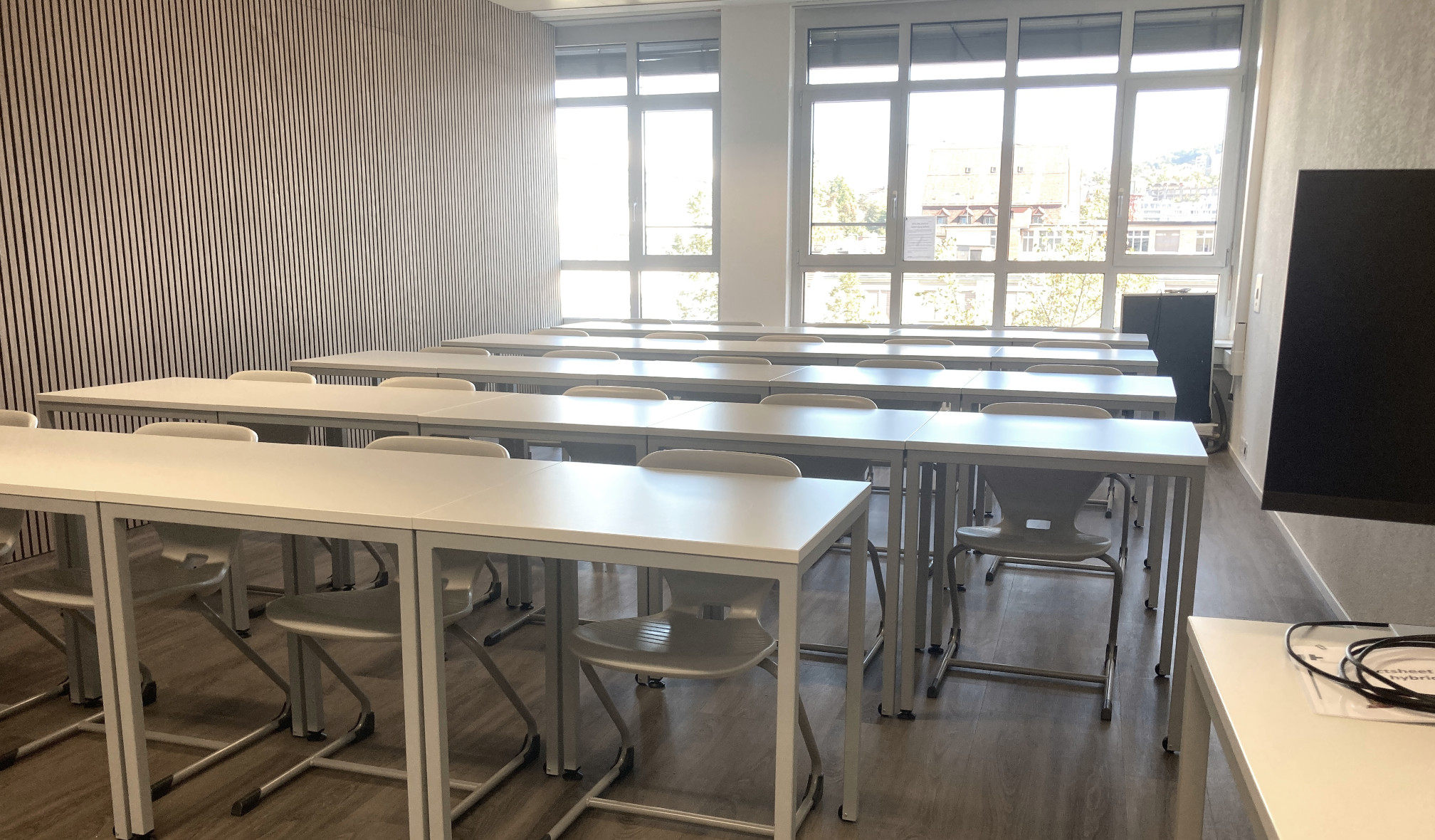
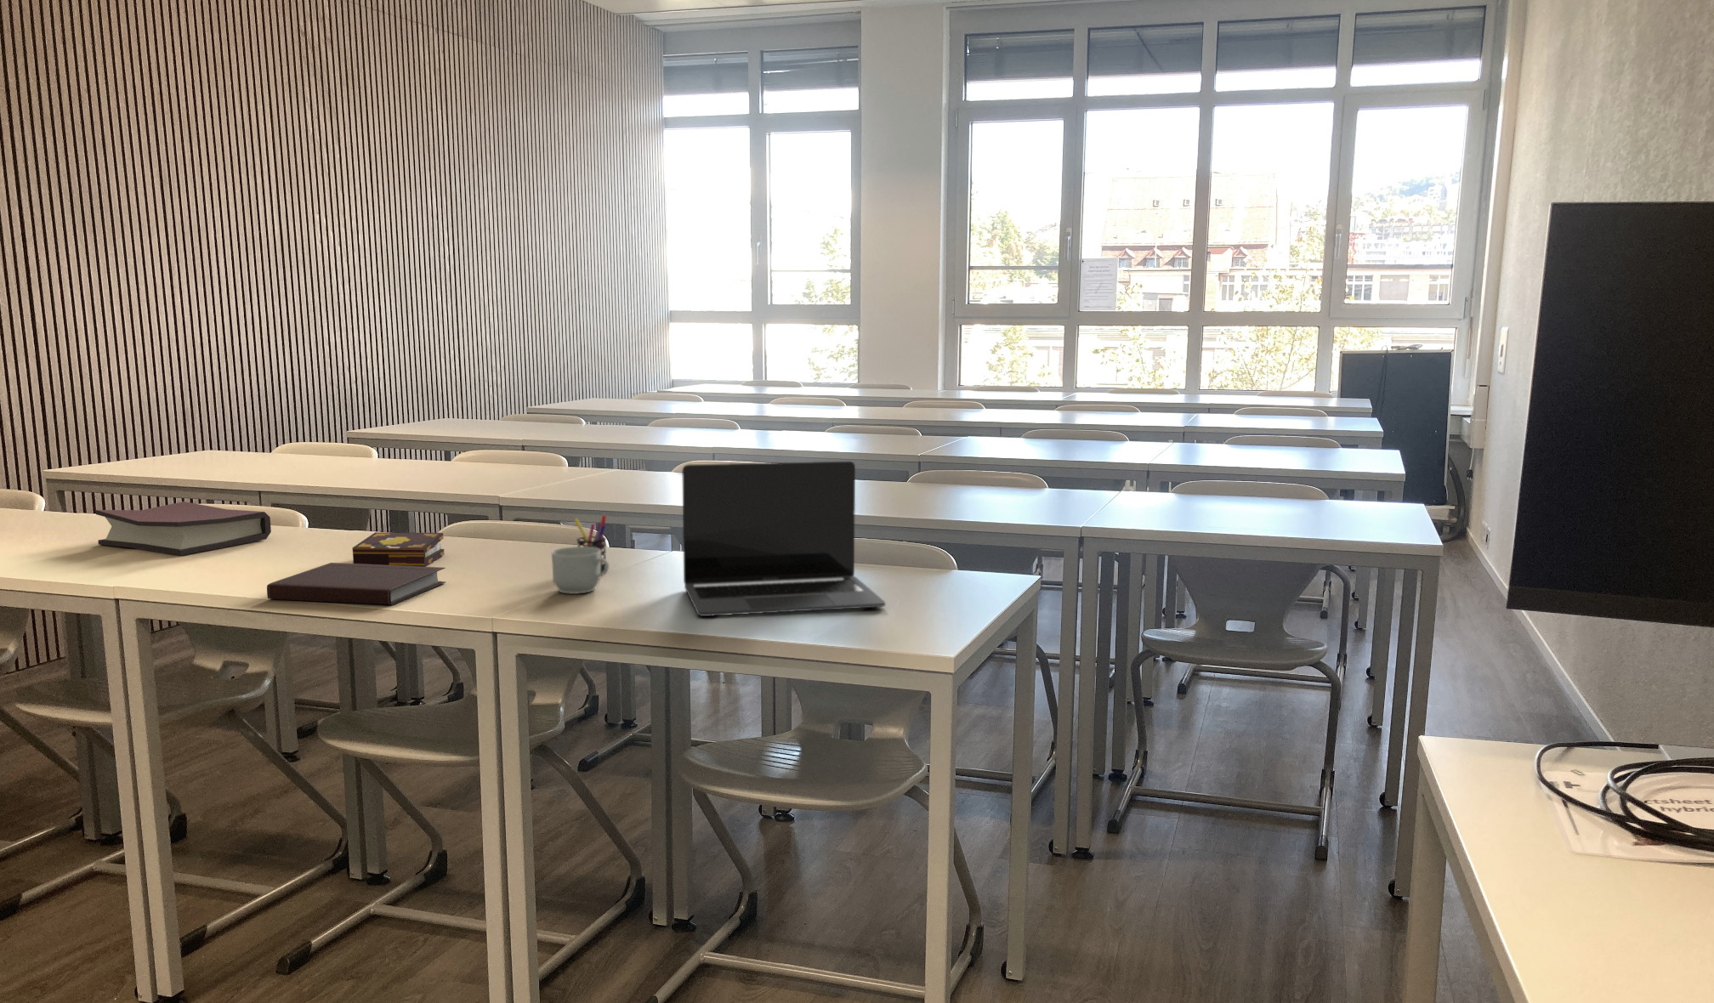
+ book (399, 548)
+ pen holder (595, 542)
+ hardback book (184, 524)
+ notebook (358, 583)
+ mug (582, 571)
+ laptop (781, 535)
